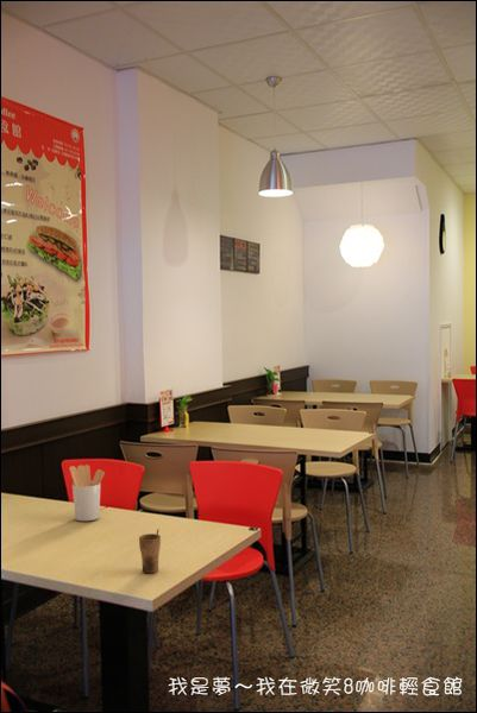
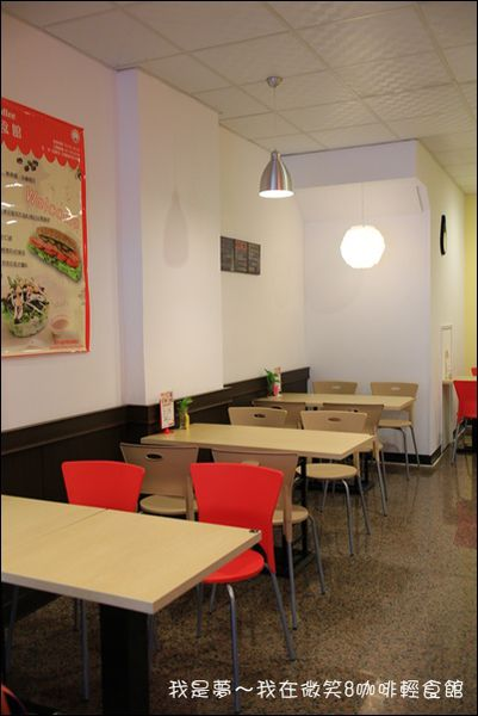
- utensil holder (83, 491)
- cup (150, 549)
